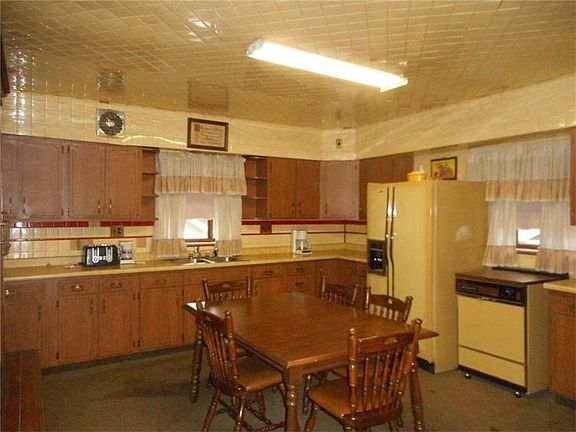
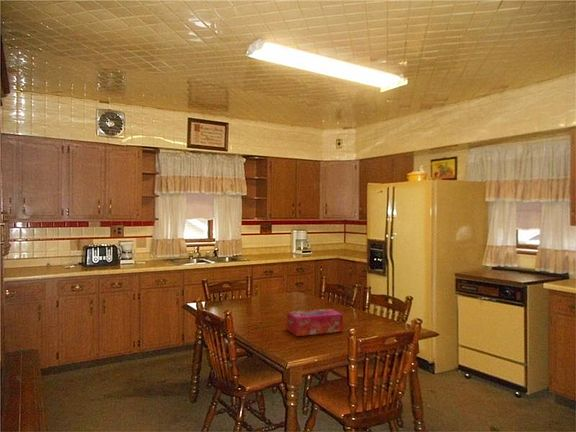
+ tissue box (314, 321)
